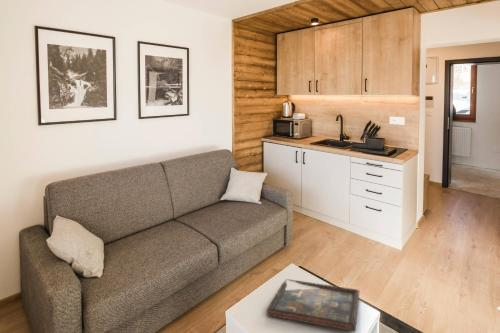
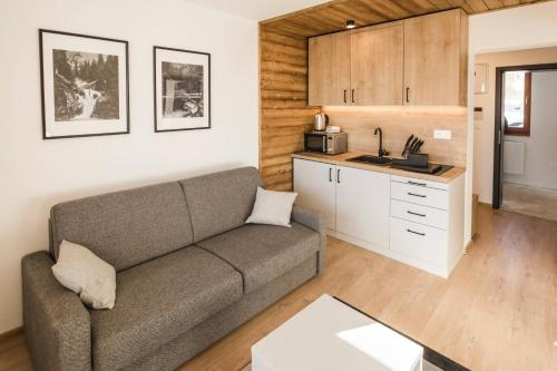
- decorative tray (315, 301)
